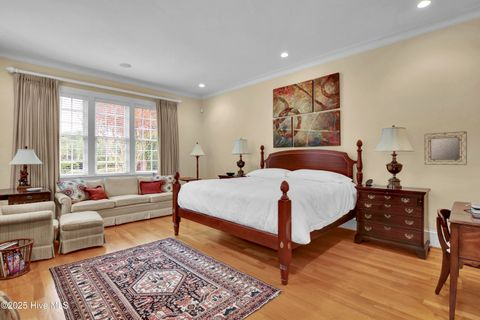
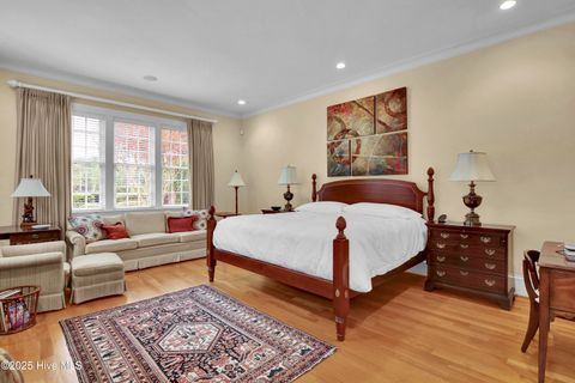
- home mirror (444, 148)
